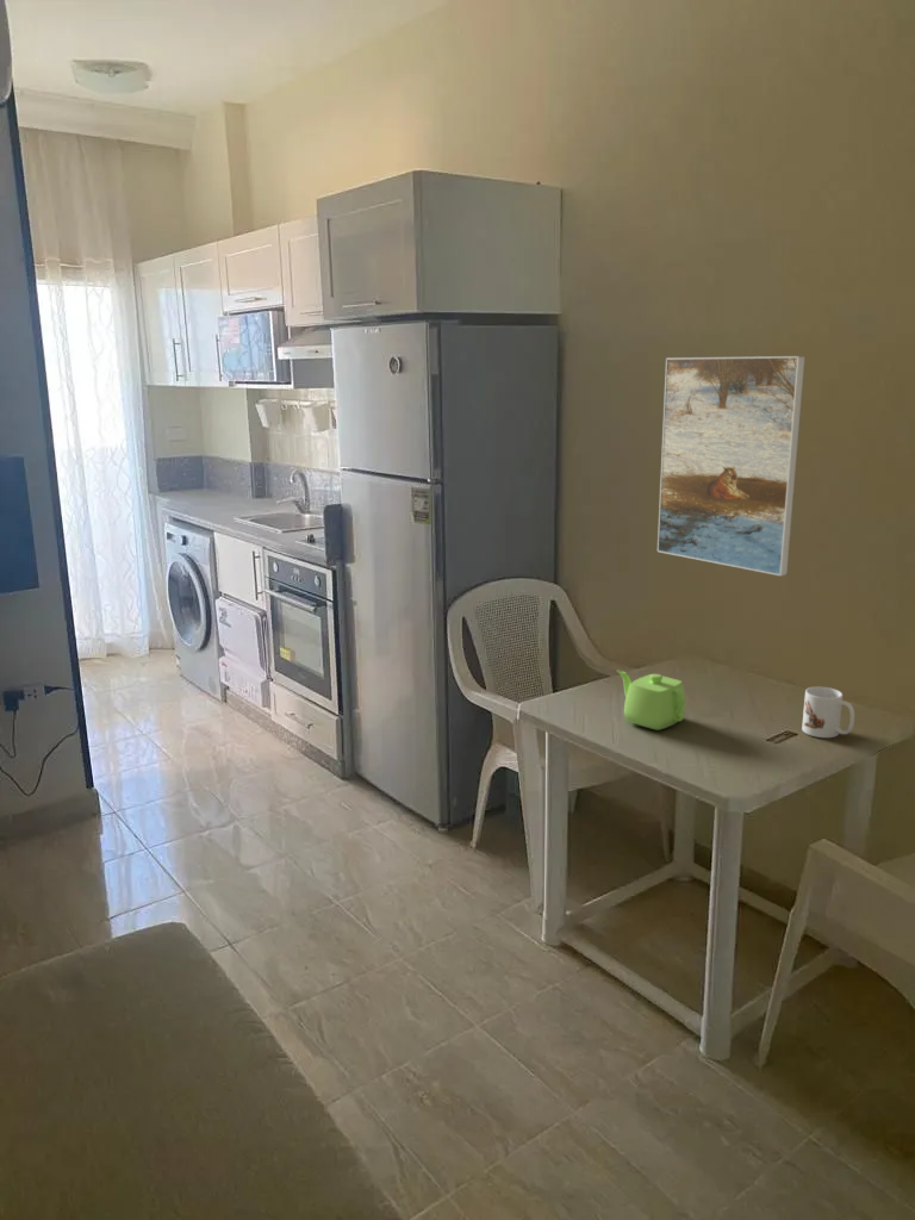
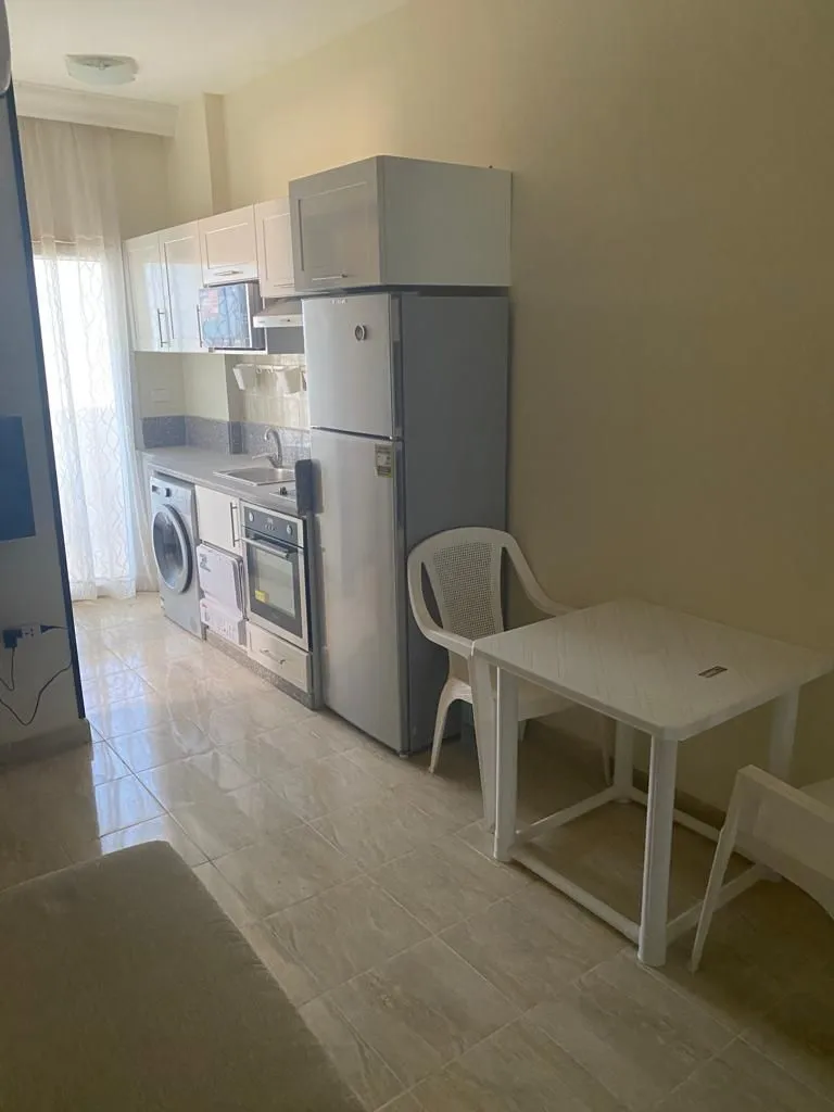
- teapot (649, 696)
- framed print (724, 462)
- mug (829, 714)
